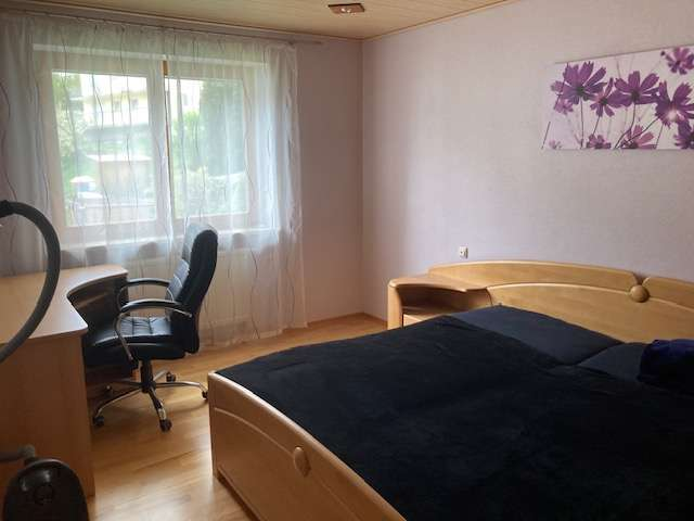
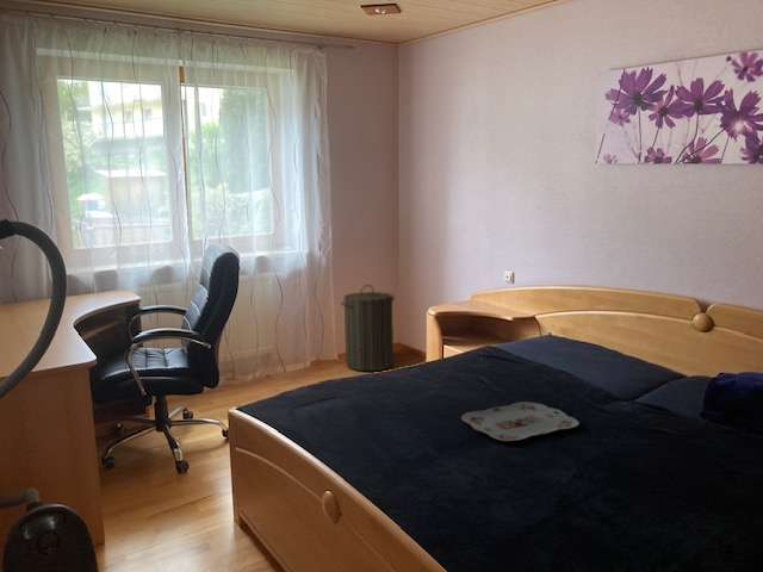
+ serving tray (519, 421)
+ laundry hamper (368, 324)
